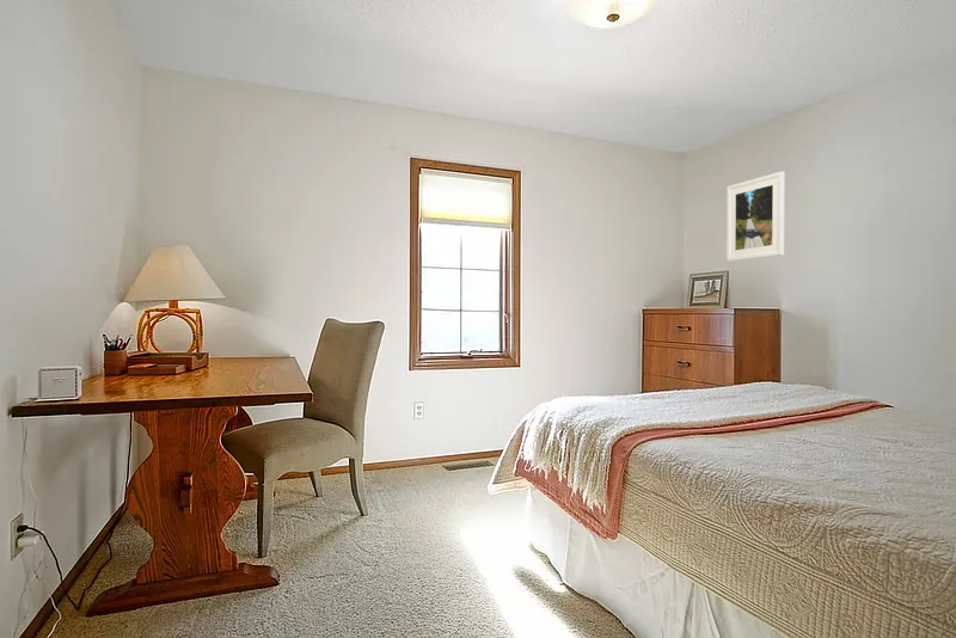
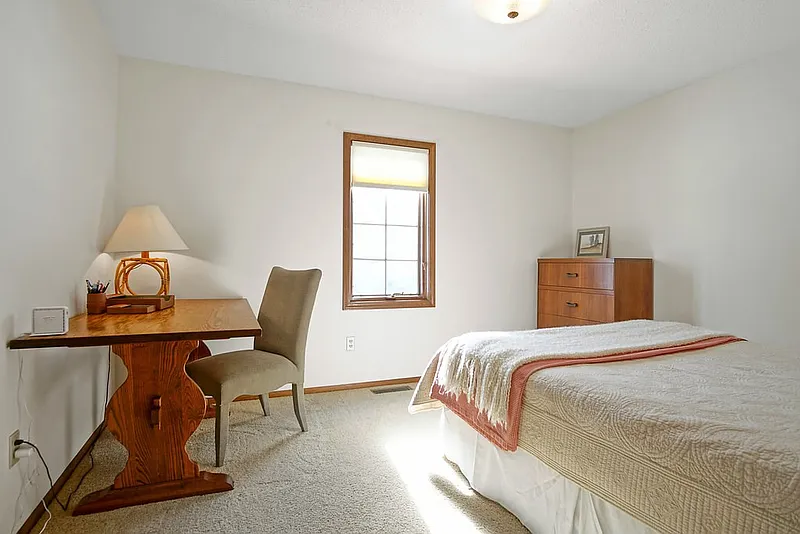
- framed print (753, 219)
